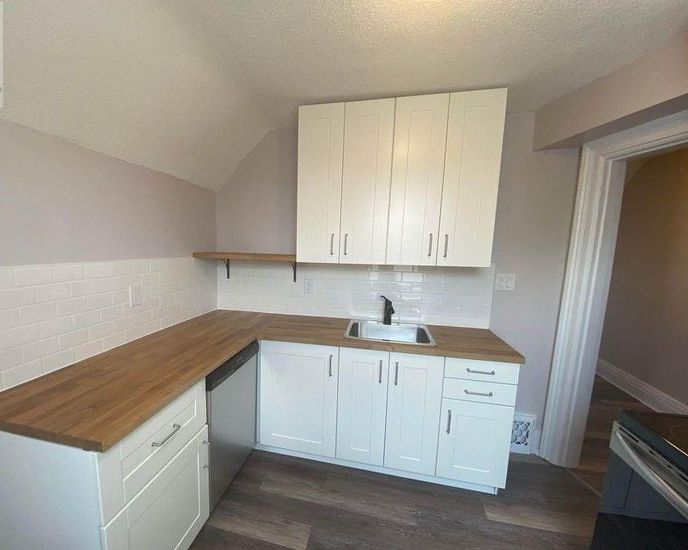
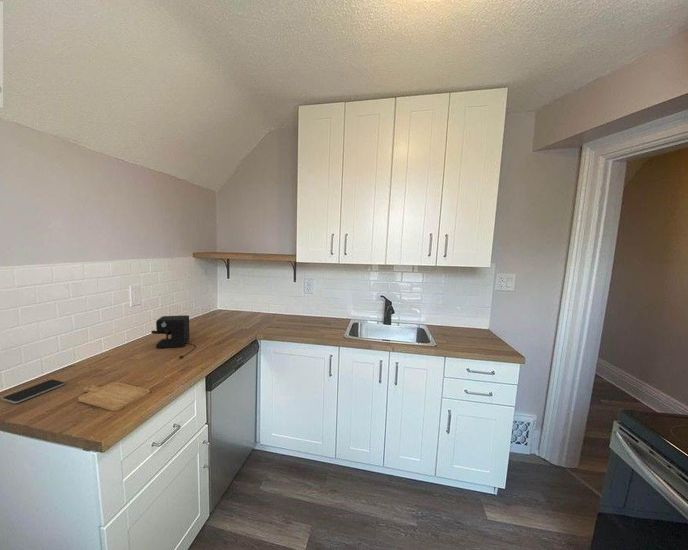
+ coffee maker (171, 335)
+ chopping board (110, 393)
+ smartphone (35, 390)
